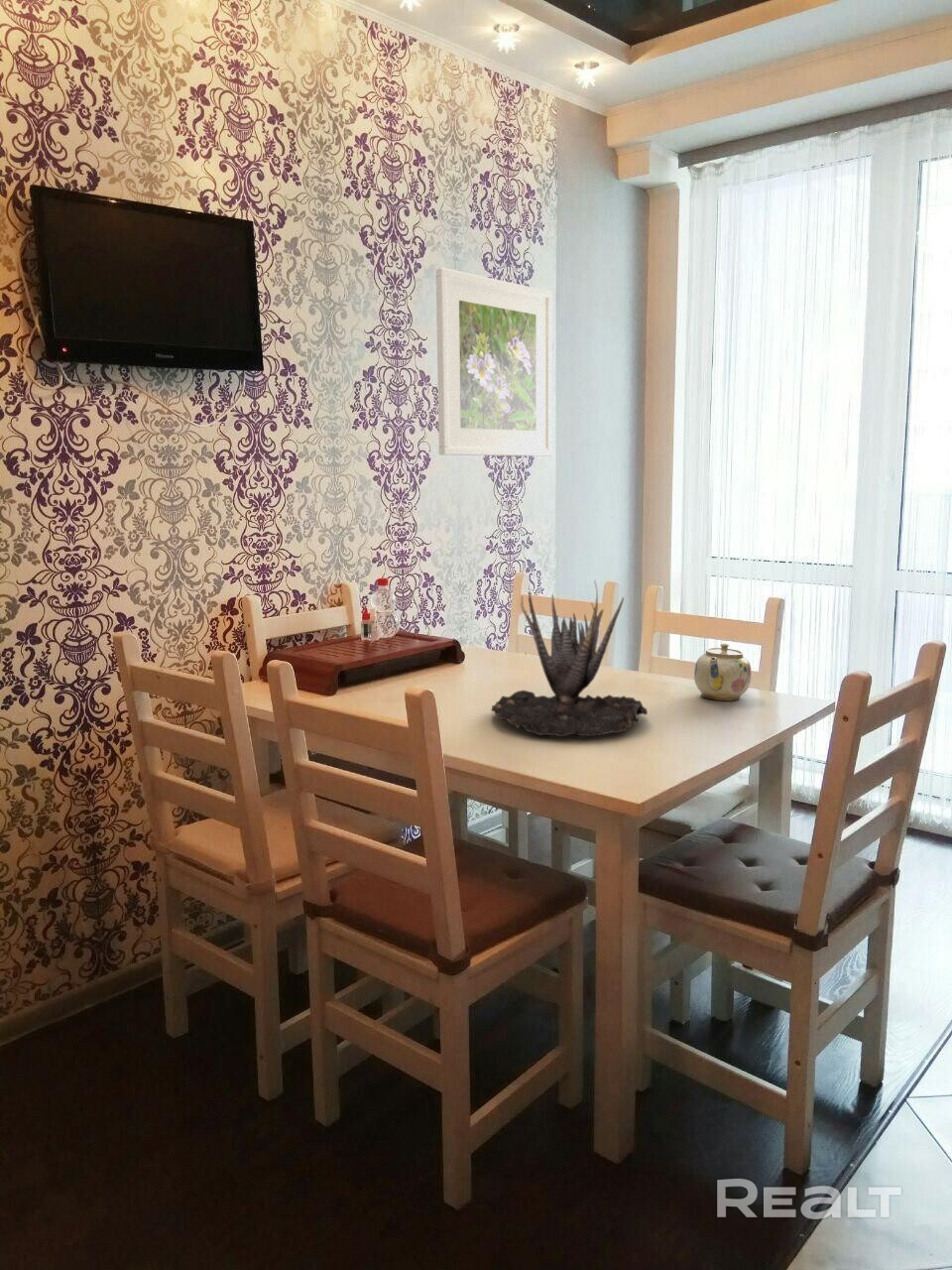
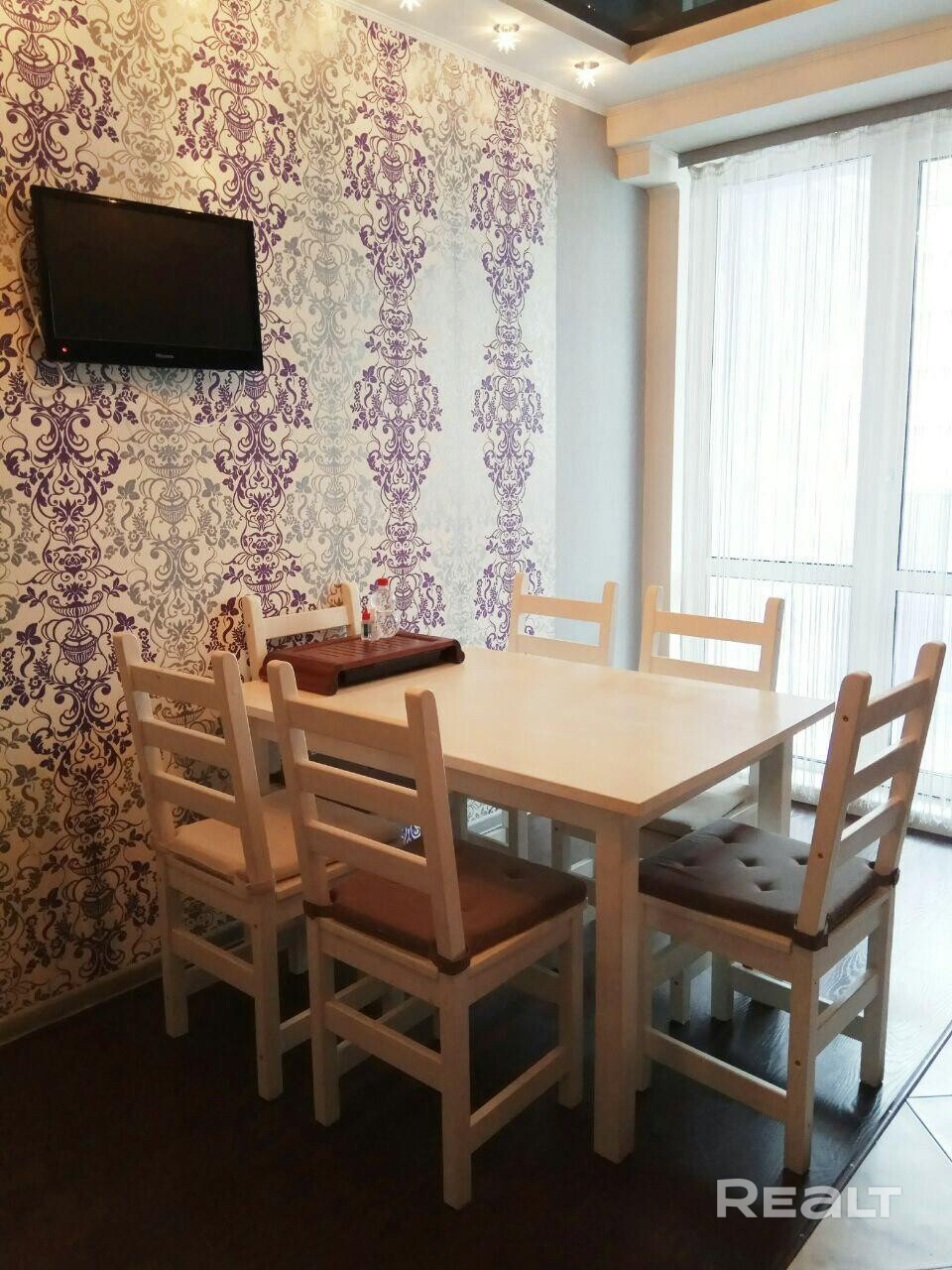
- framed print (498, 369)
- plant (568, 650)
- teapot (723, 670)
